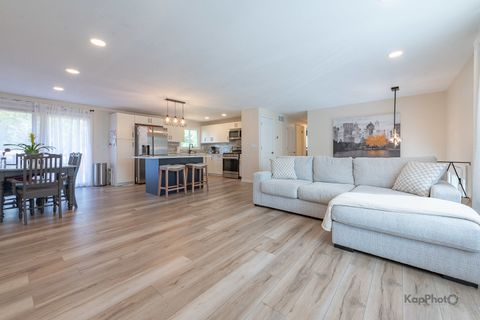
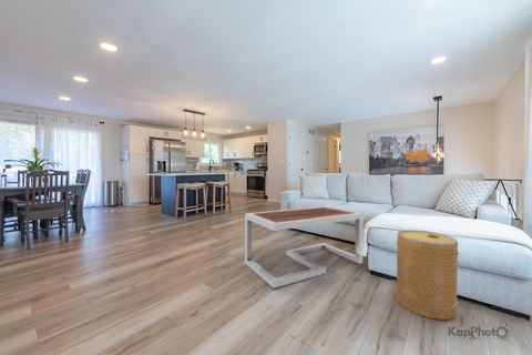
+ basket (424, 270)
+ coffee table (305, 246)
